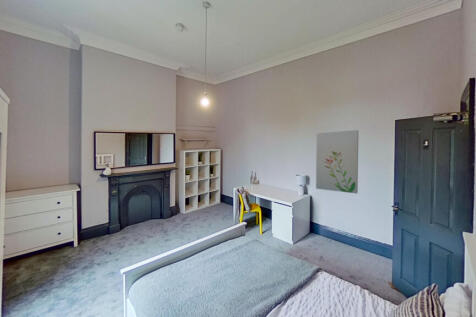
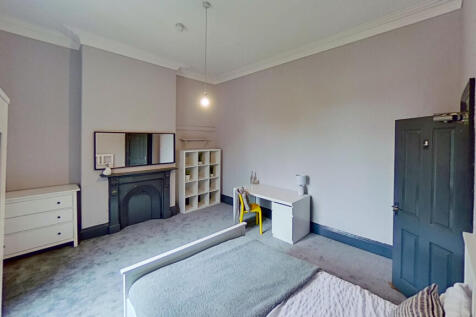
- wall art (335, 161)
